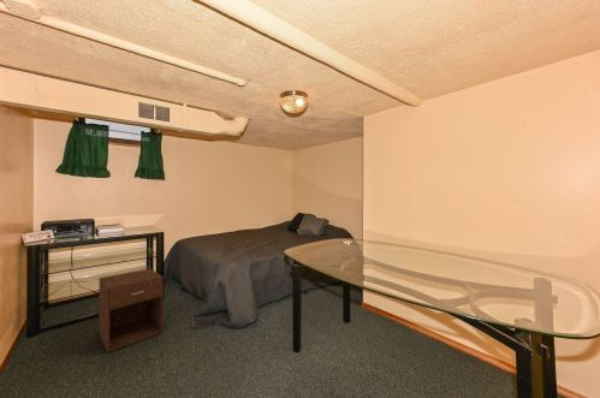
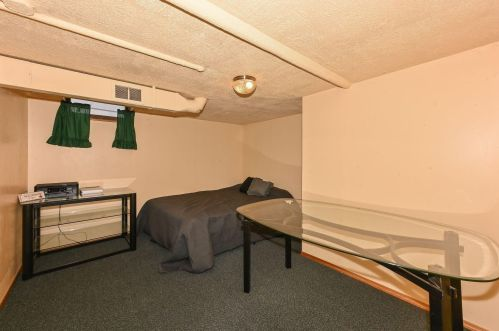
- nightstand (131, 305)
